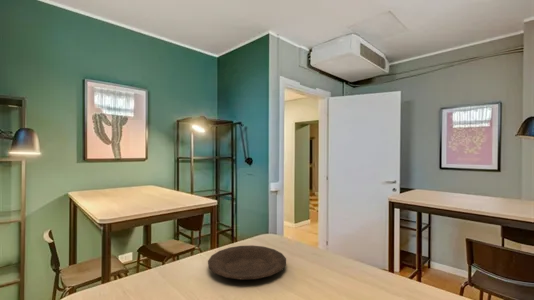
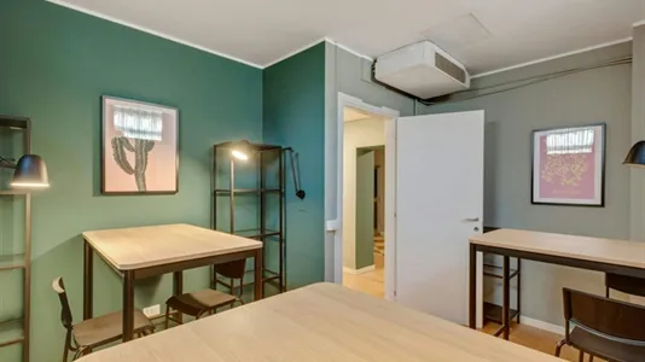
- plate (247, 263)
